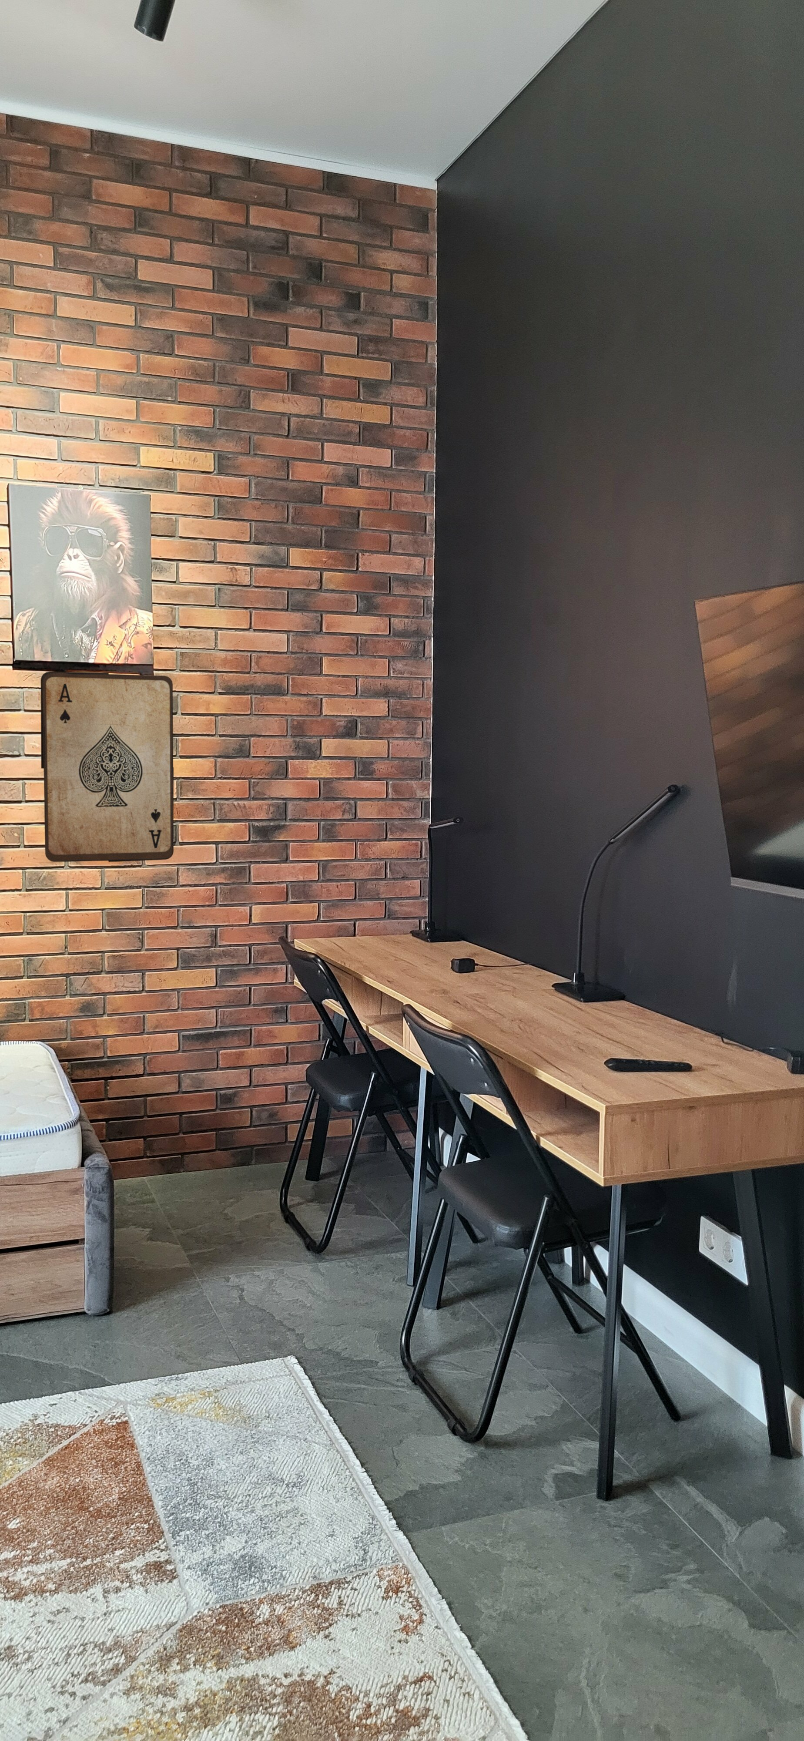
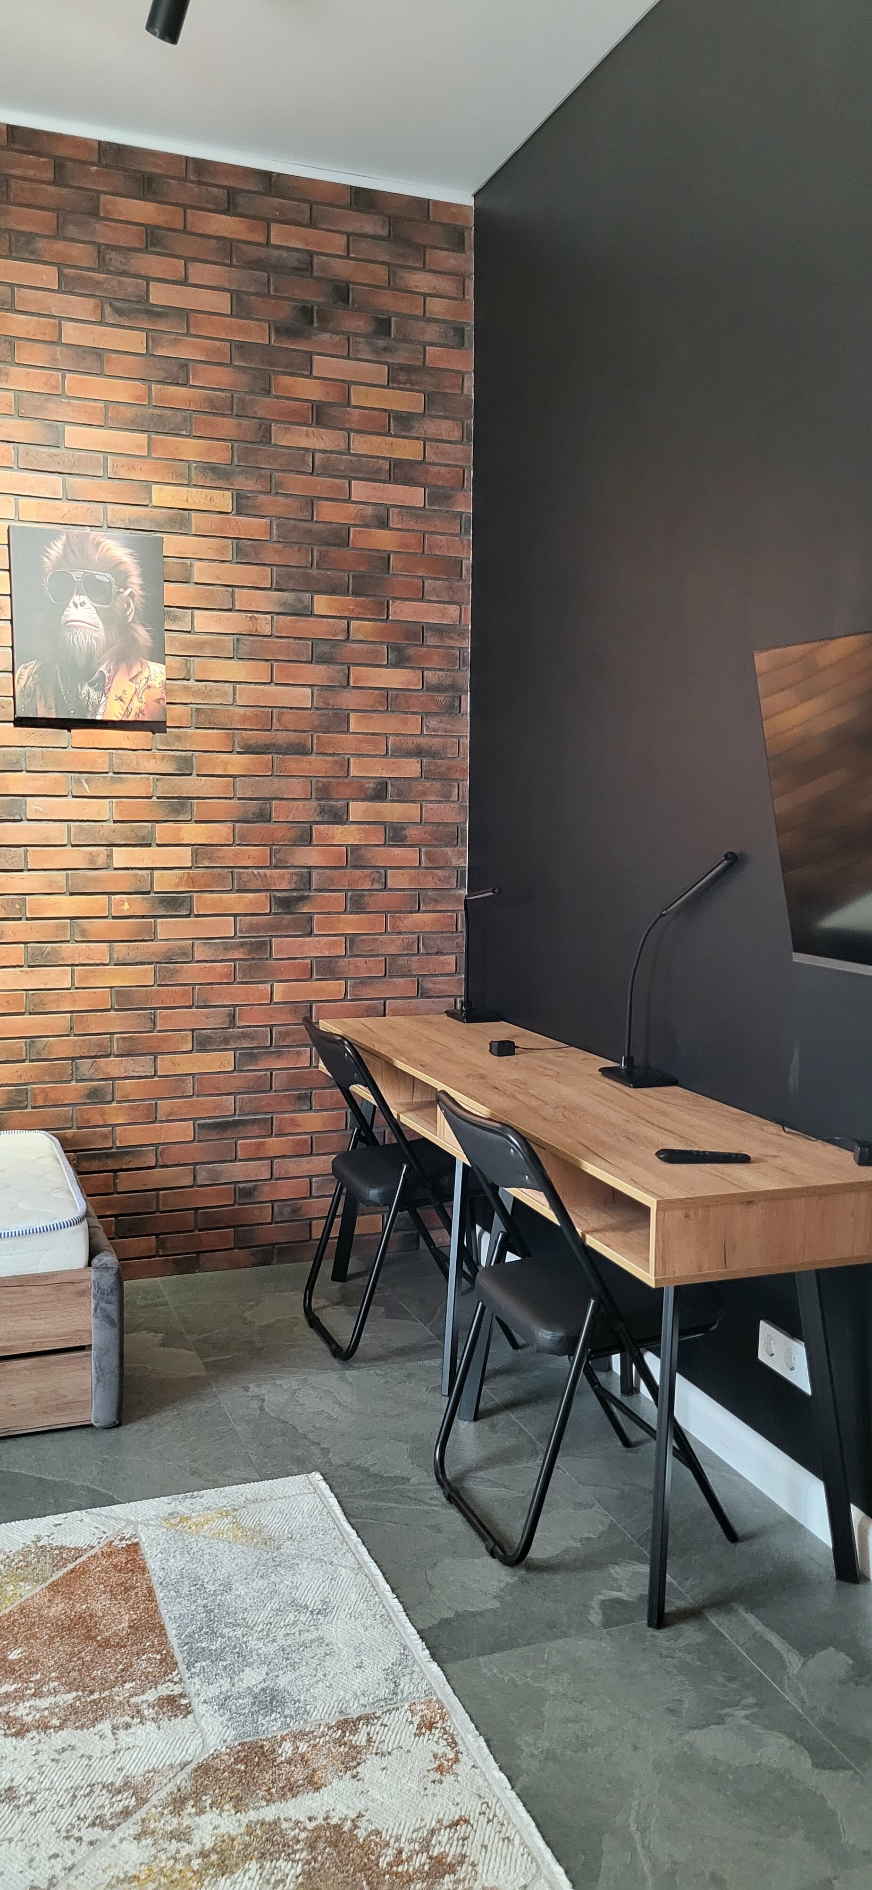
- shield (109, 767)
